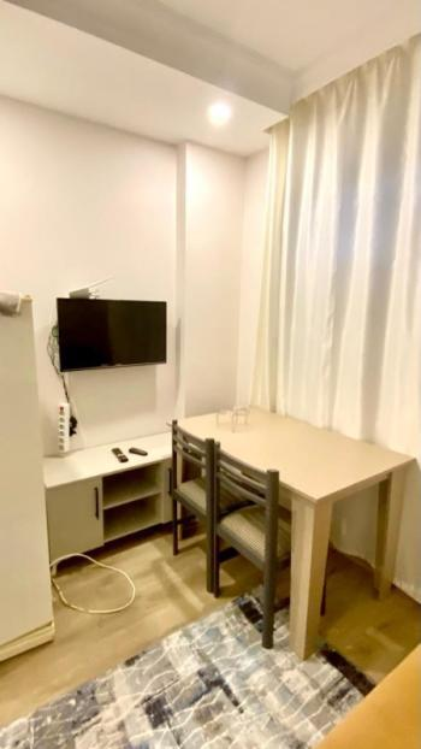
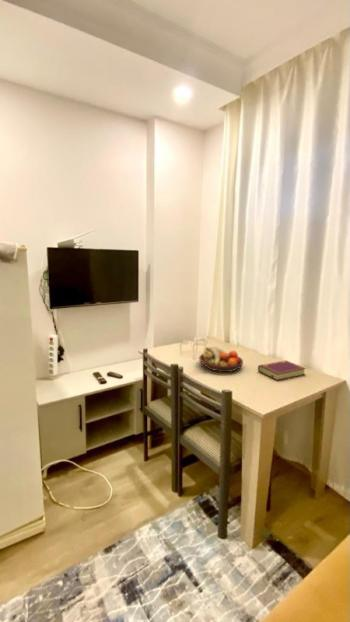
+ fruit bowl (220, 357)
+ book (280, 369)
